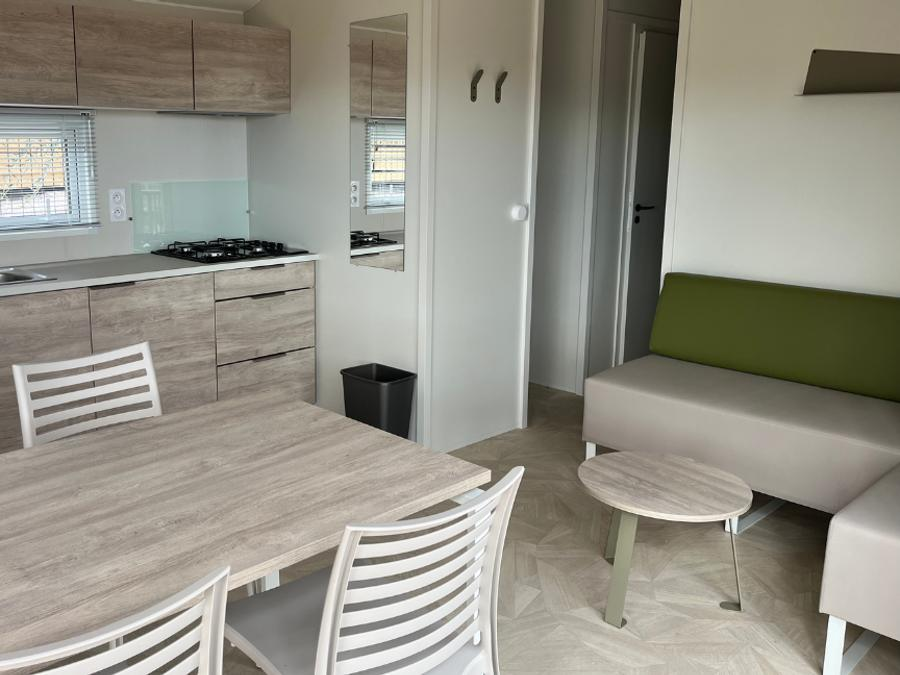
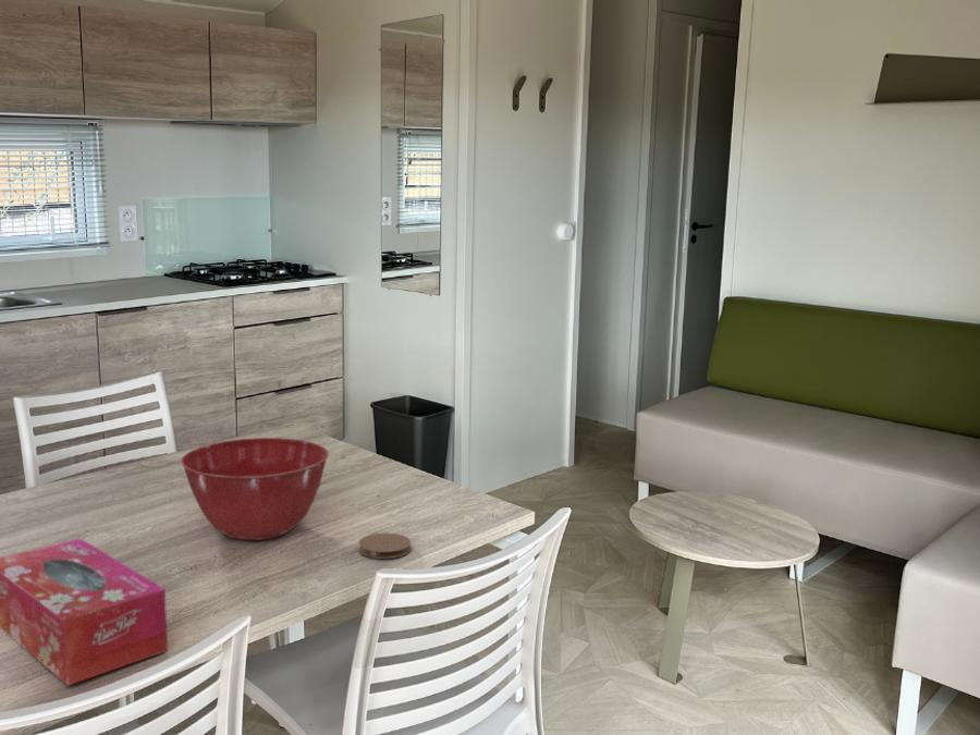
+ mixing bowl (256, 491)
+ tissue box (74, 604)
+ coaster (384, 546)
